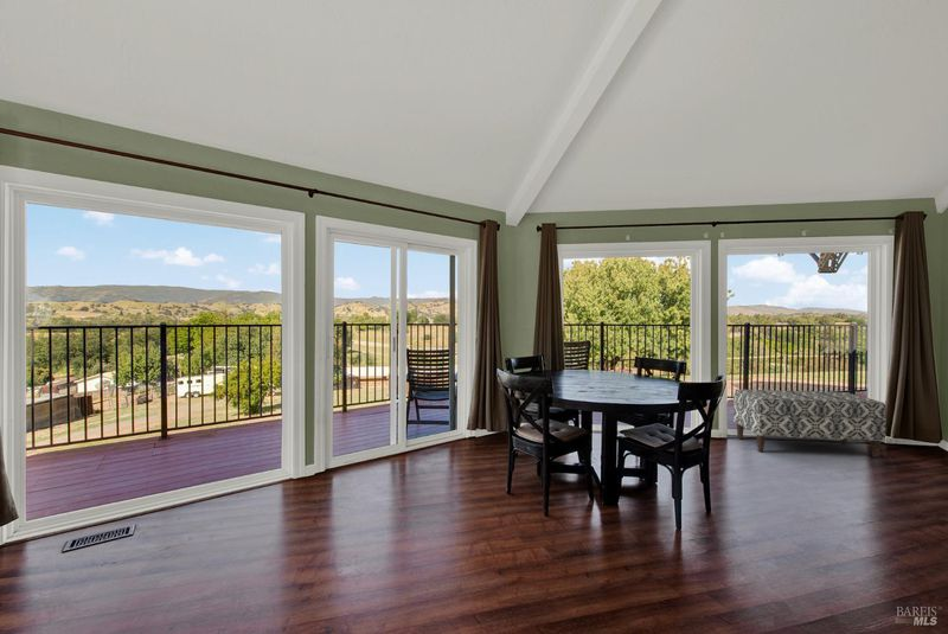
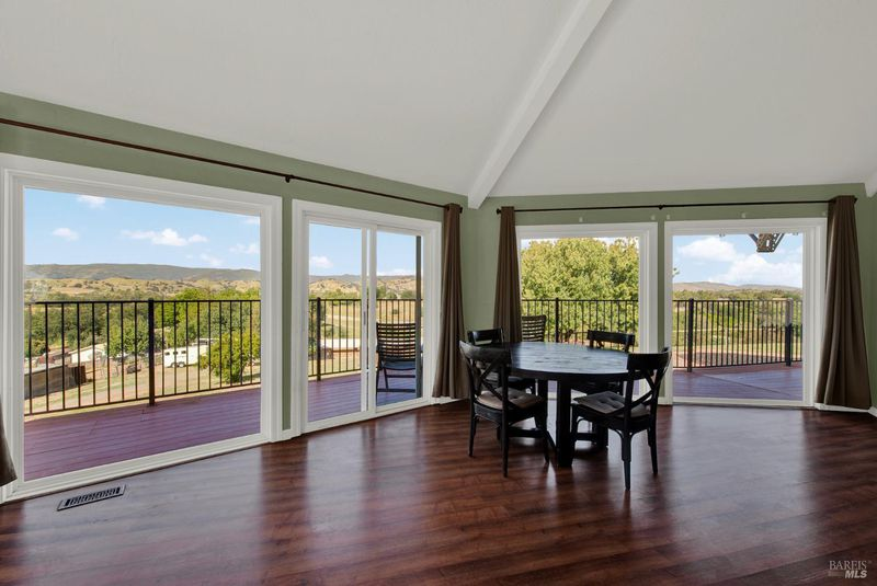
- bench (803, 421)
